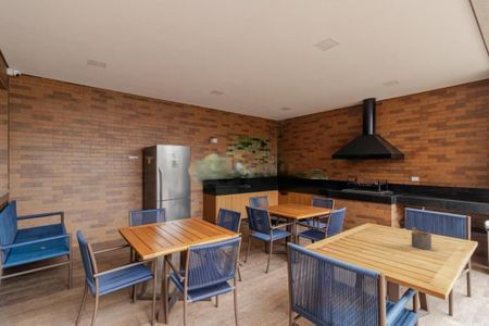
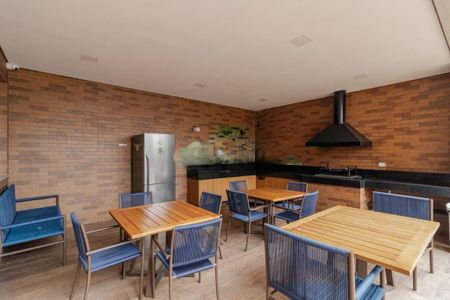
- napkin holder (421, 237)
